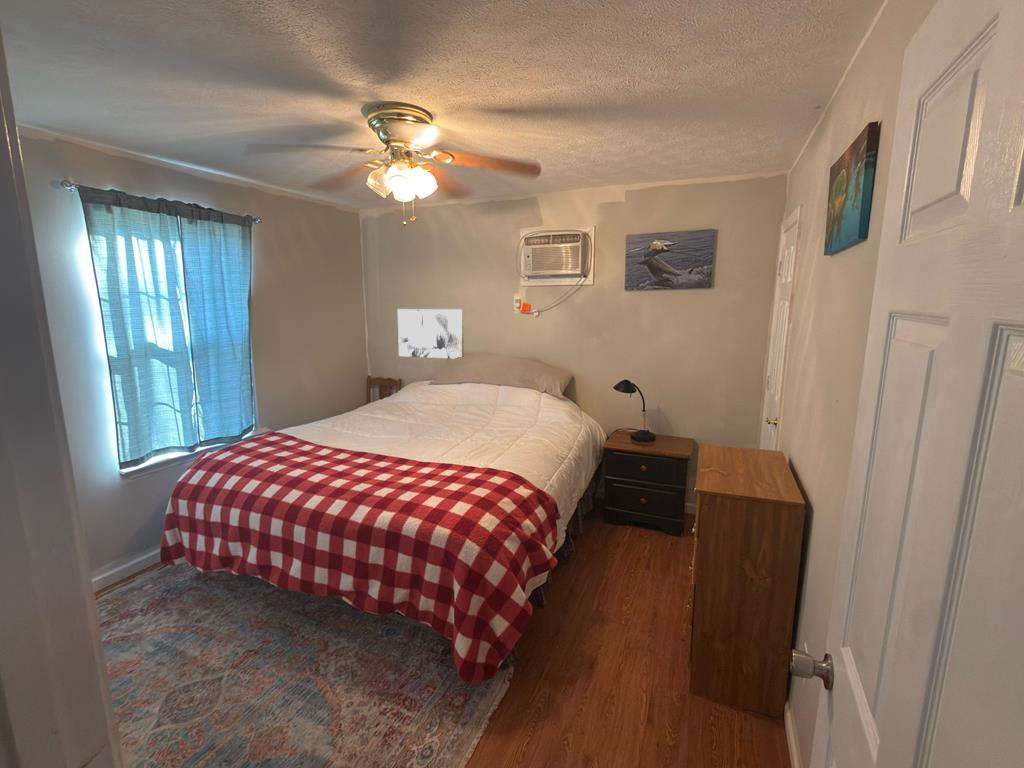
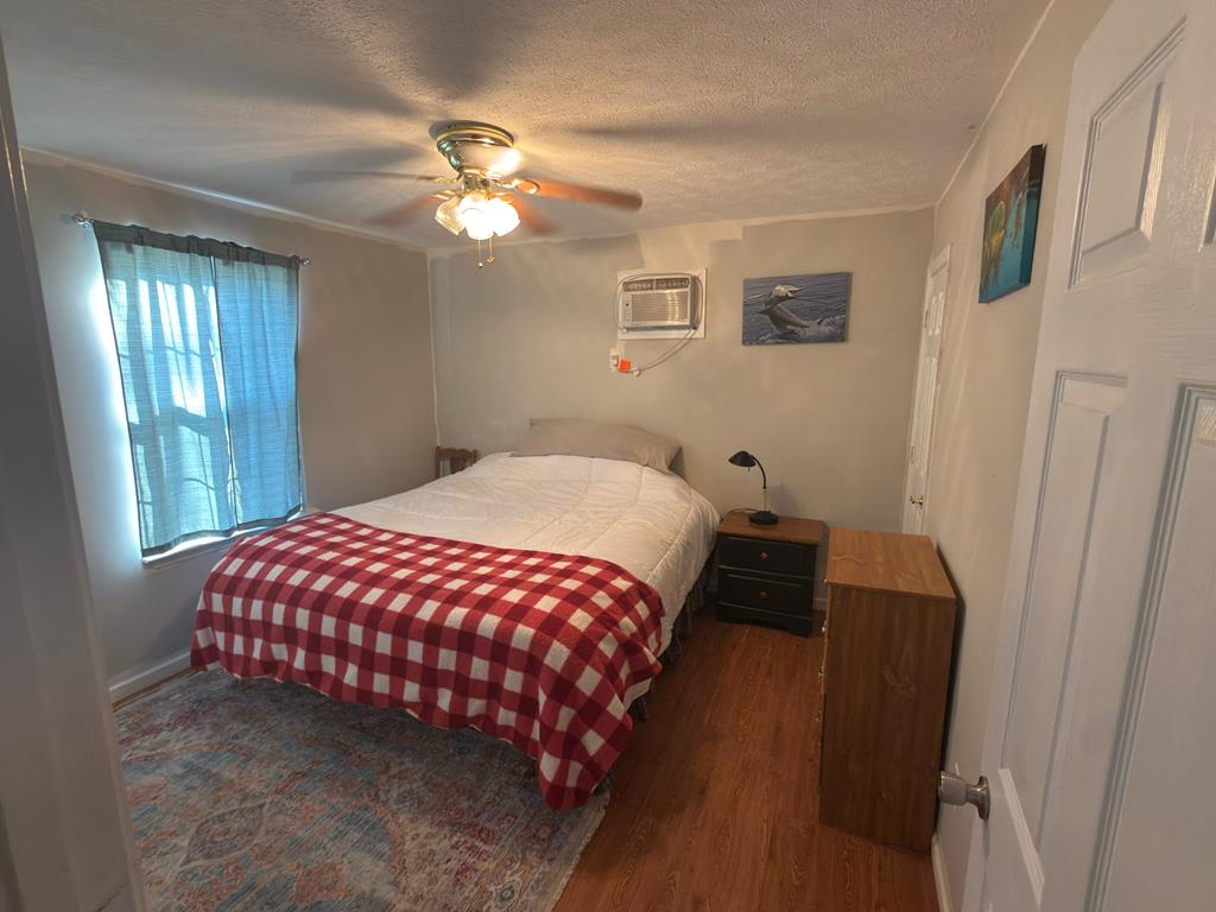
- wall art (430, 333)
